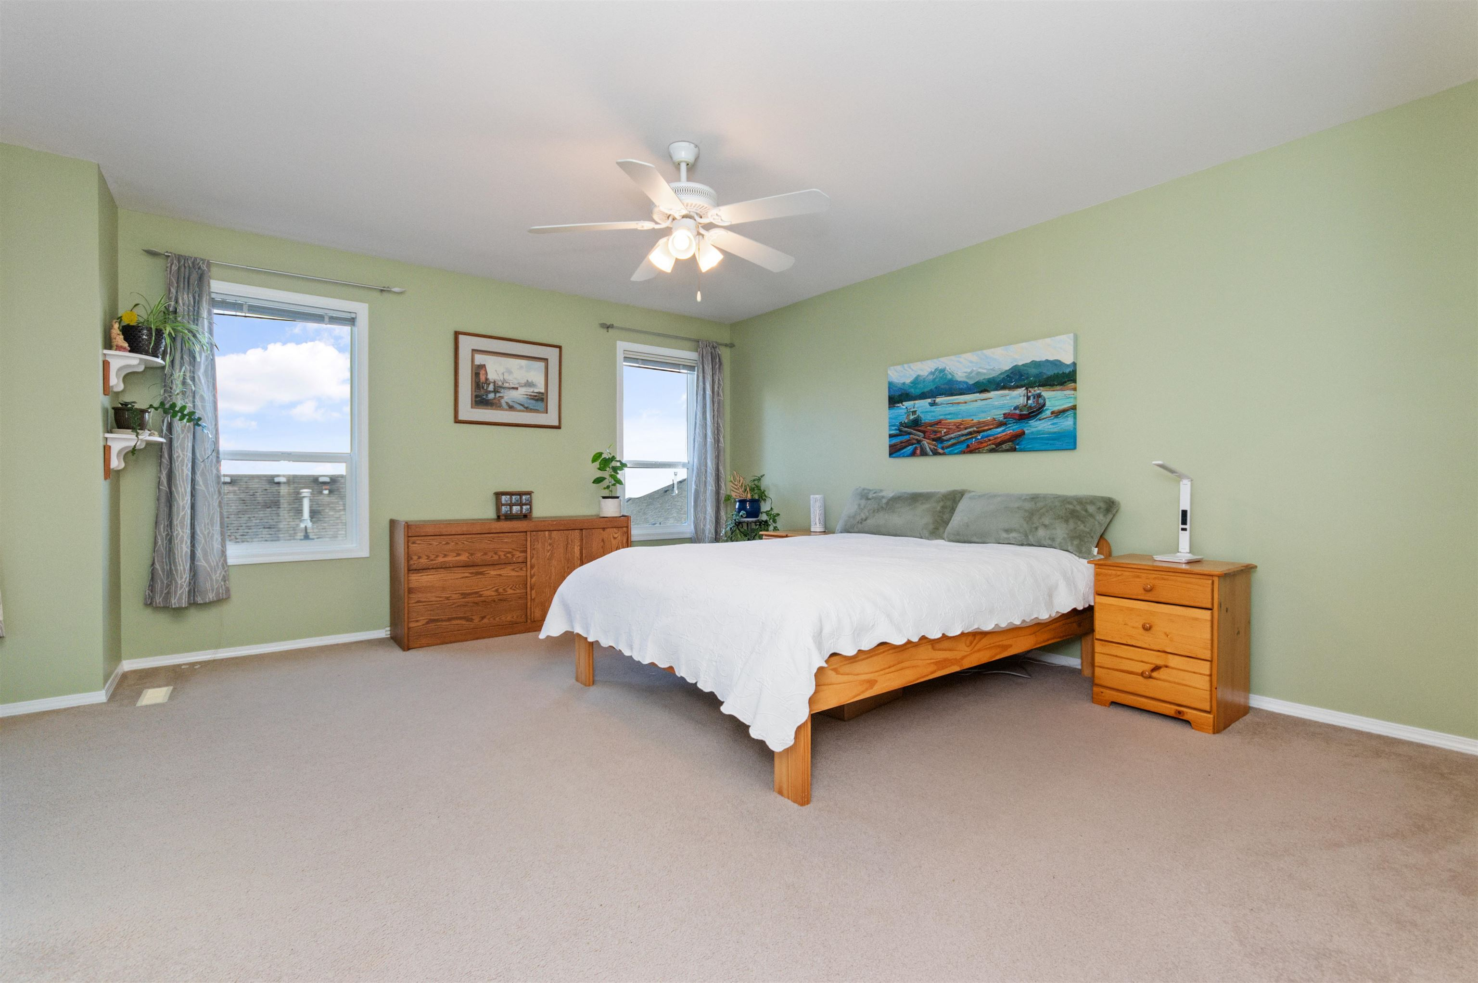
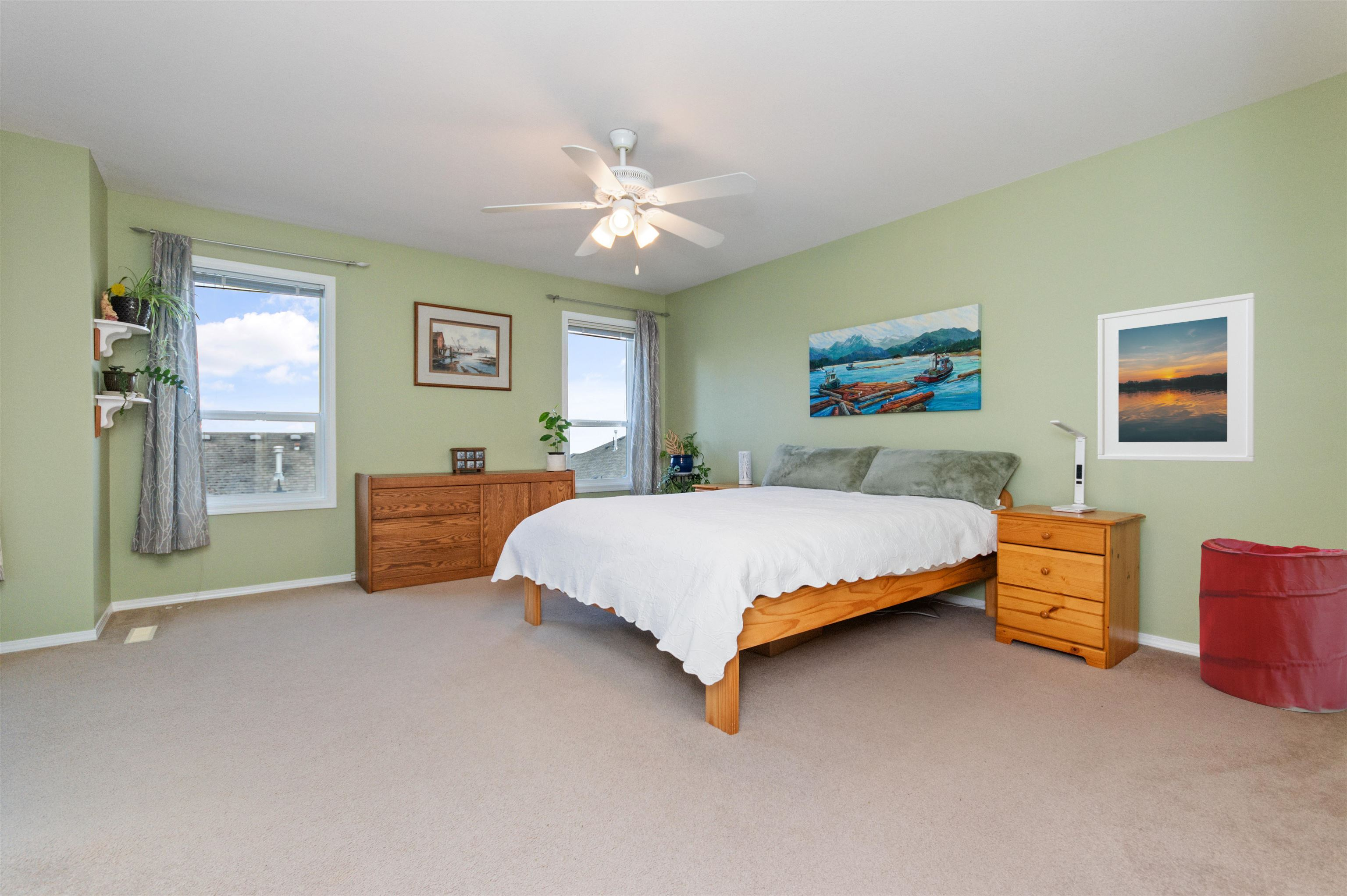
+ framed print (1170, 383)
+ laundry hamper (1272, 615)
